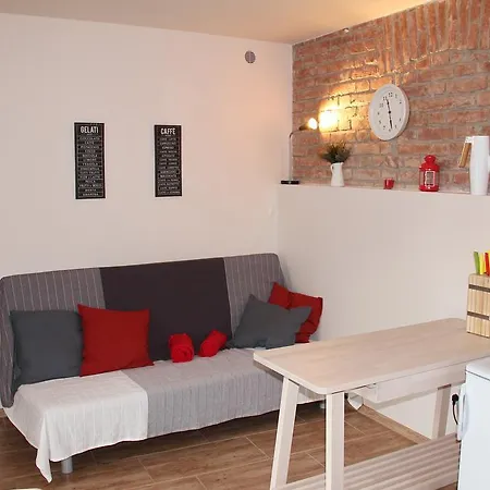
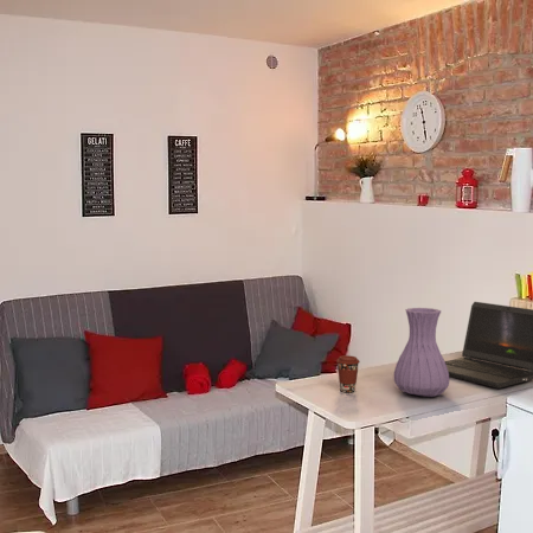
+ laptop computer (484, 341)
+ vase (422, 352)
+ coffee cup (347, 373)
